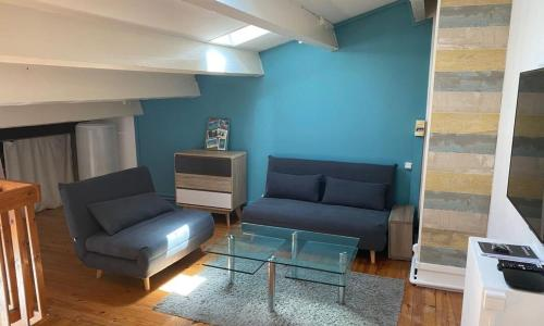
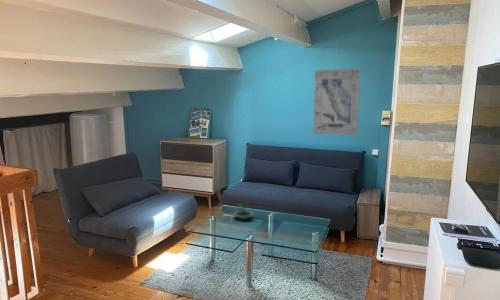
+ terrarium (244, 203)
+ wall art (336, 102)
